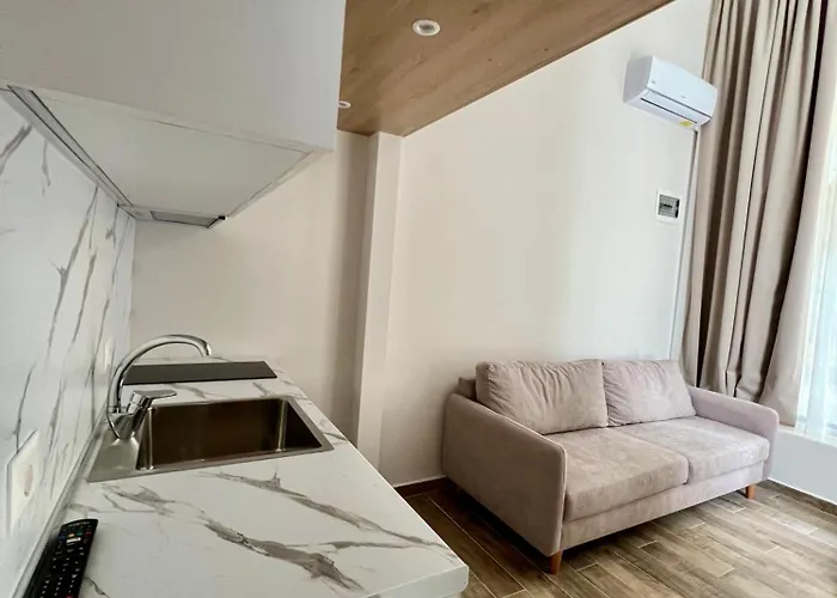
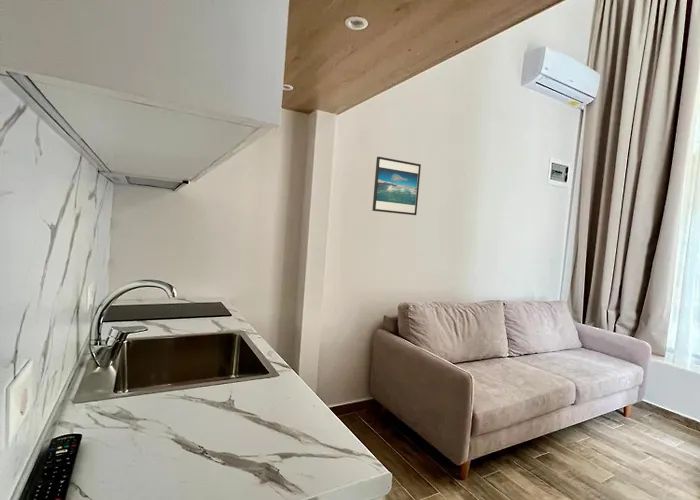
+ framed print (397, 187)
